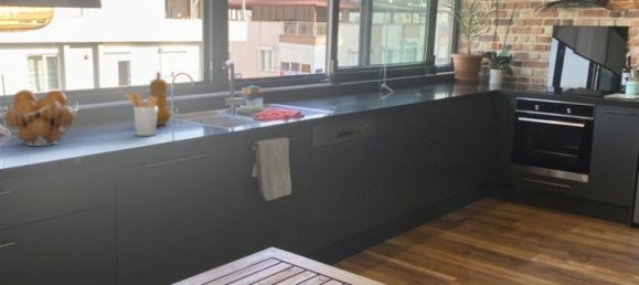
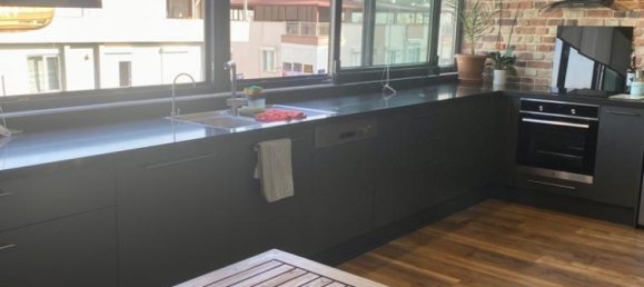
- pepper mill (161, 97)
- utensil holder (141, 113)
- fruit basket (40, 116)
